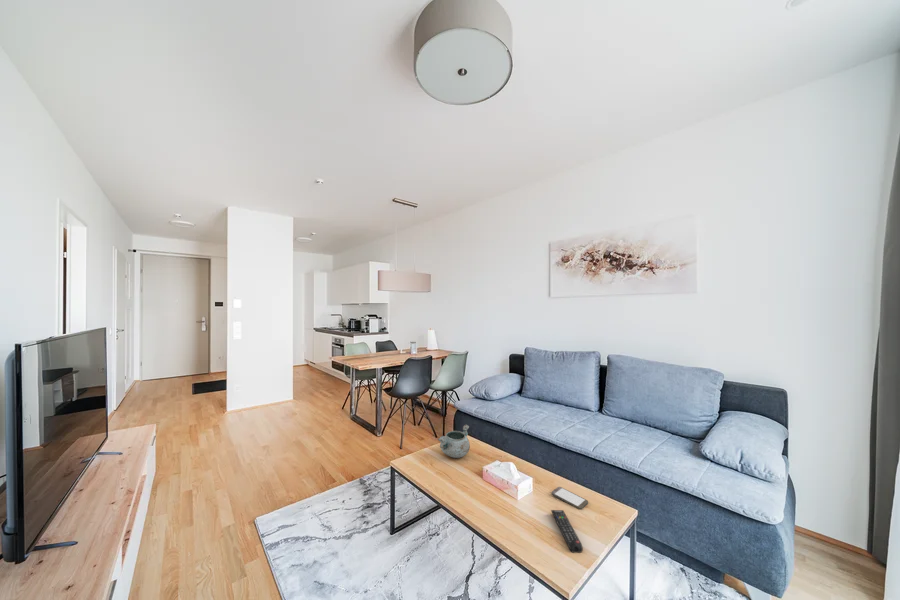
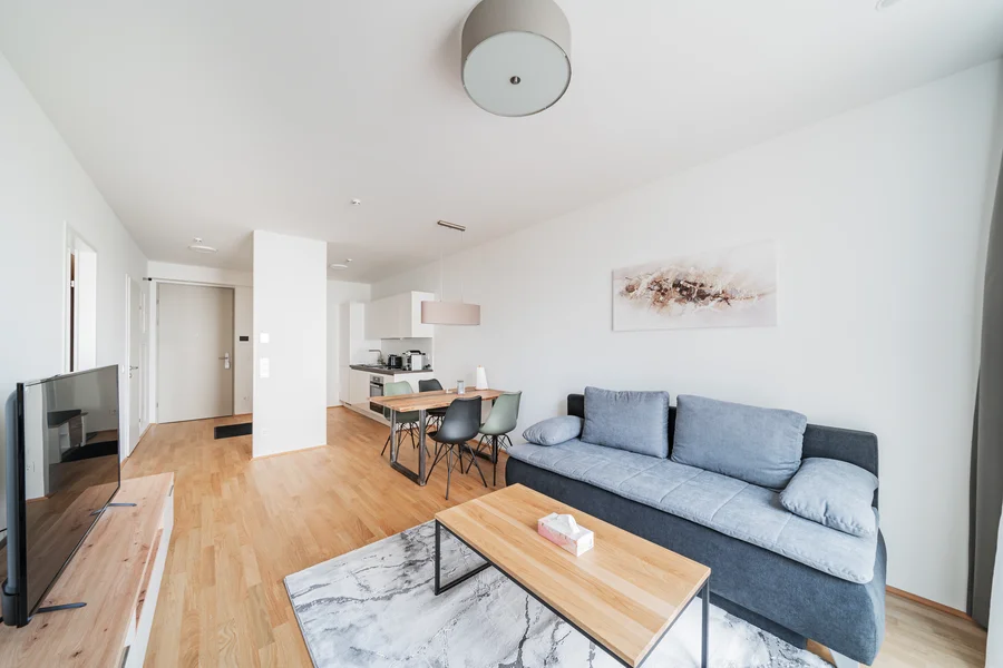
- remote control (565, 528)
- decorative bowl (454, 442)
- smartphone (569, 497)
